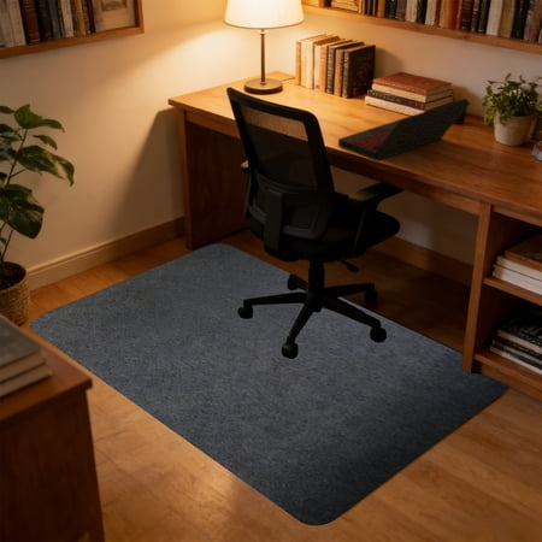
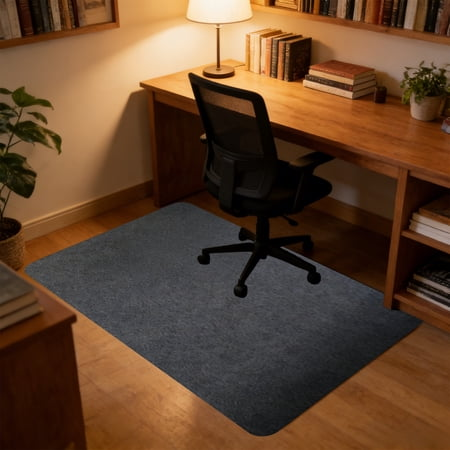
- laptop (403, 123)
